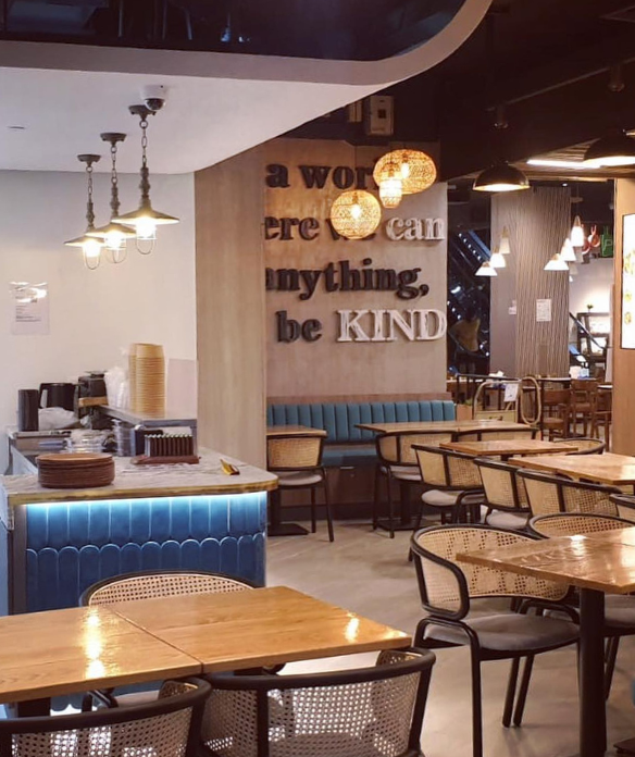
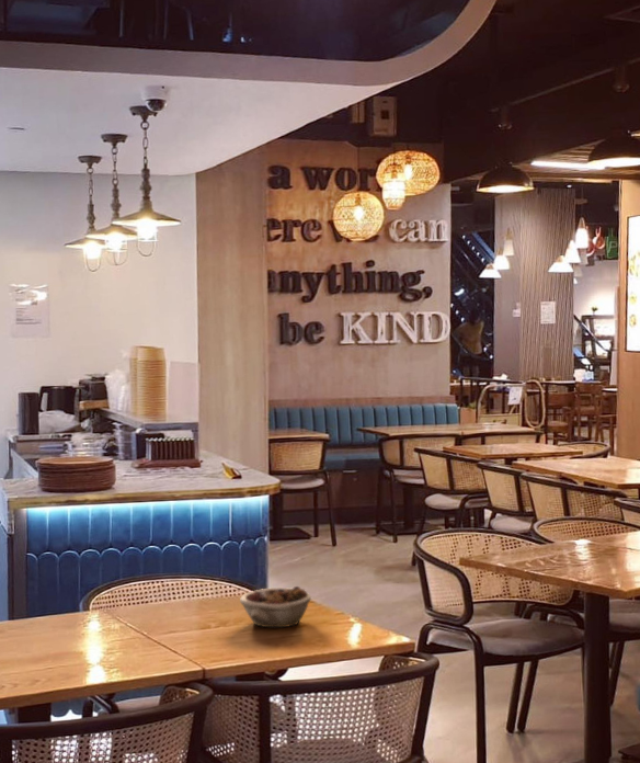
+ succulent planter (275, 603)
